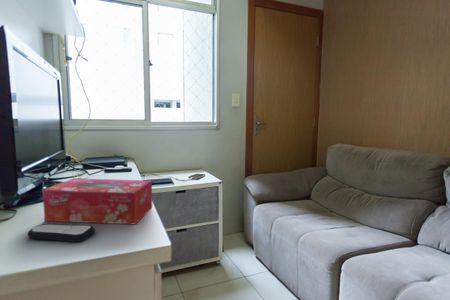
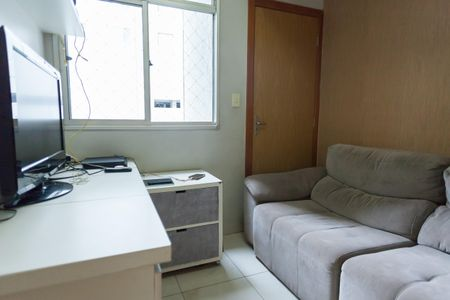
- remote control (61, 231)
- tissue box (101, 199)
